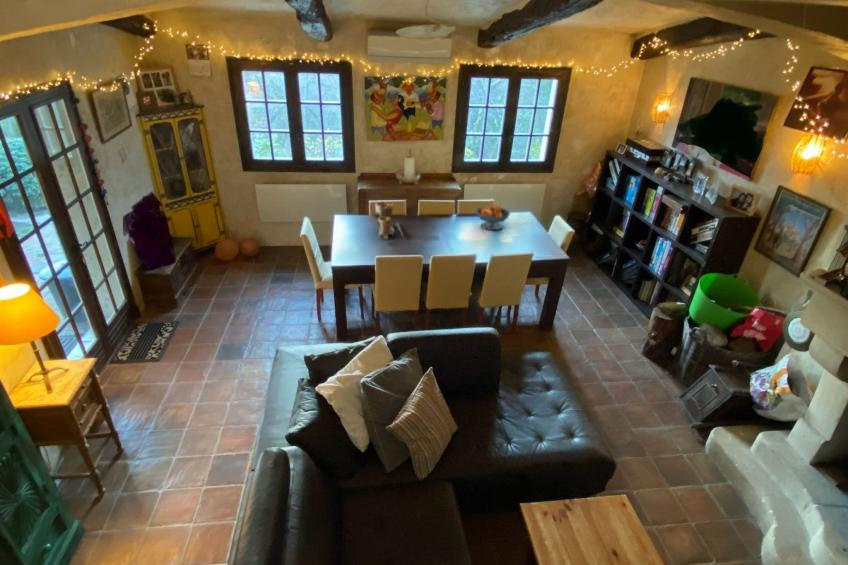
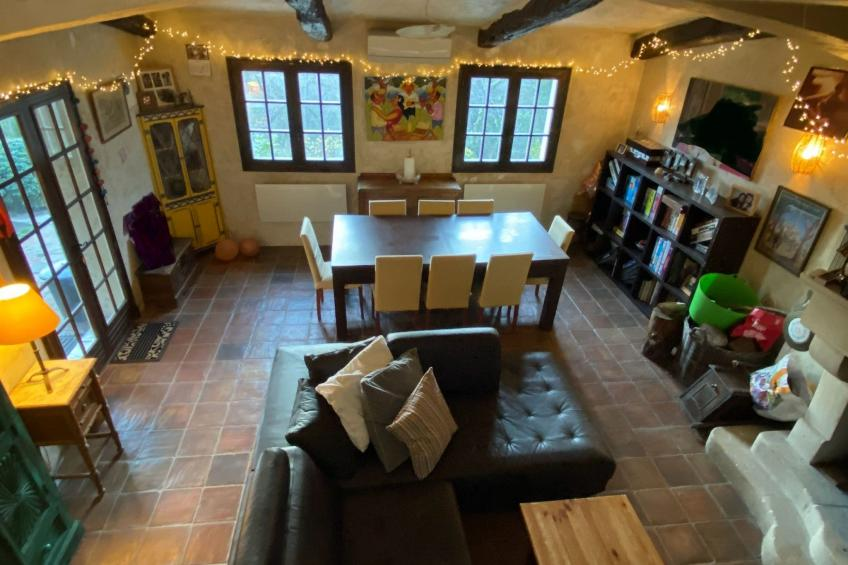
- fruit bowl (492, 216)
- clay pot (388, 219)
